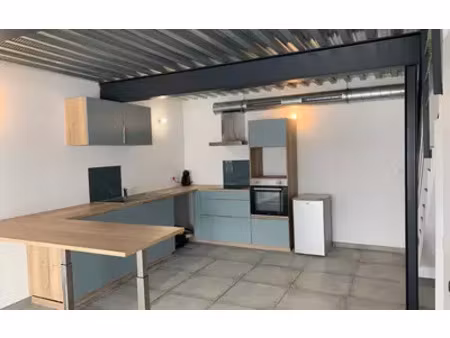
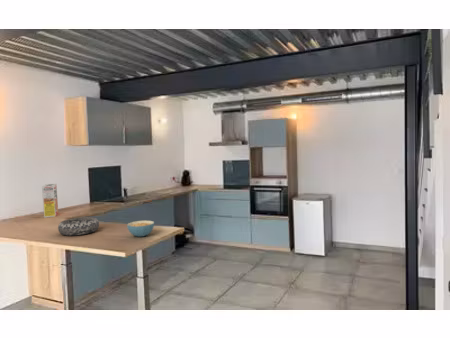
+ decorative bowl (79, 226)
+ cereal box (50, 200)
+ cereal bowl (141, 229)
